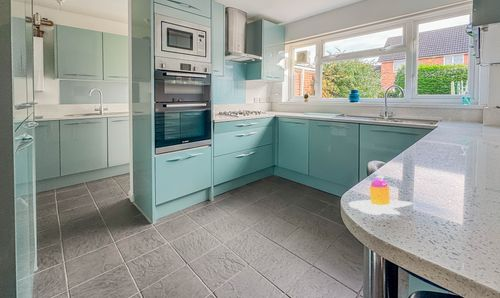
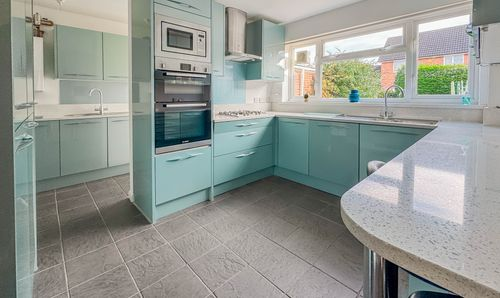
- mug (379, 192)
